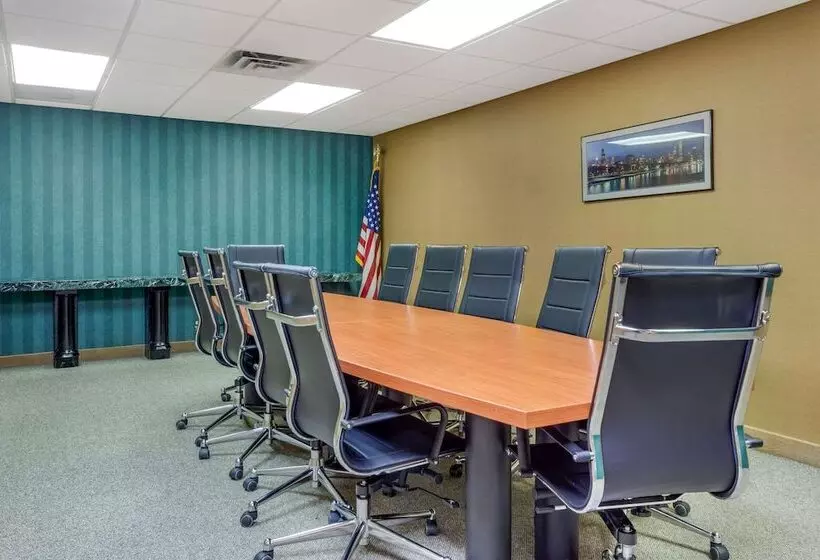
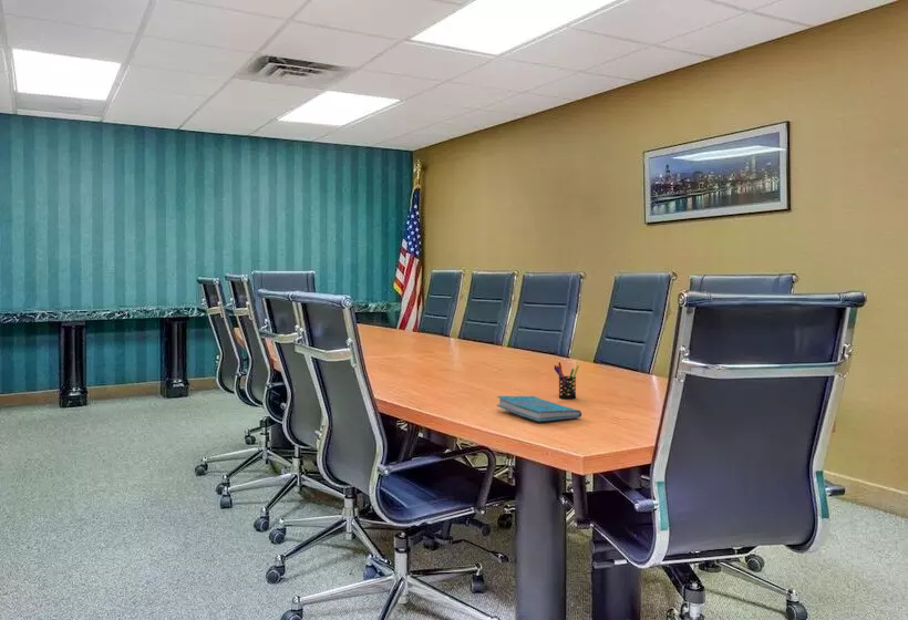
+ cover (537, 406)
+ pen holder (567, 380)
